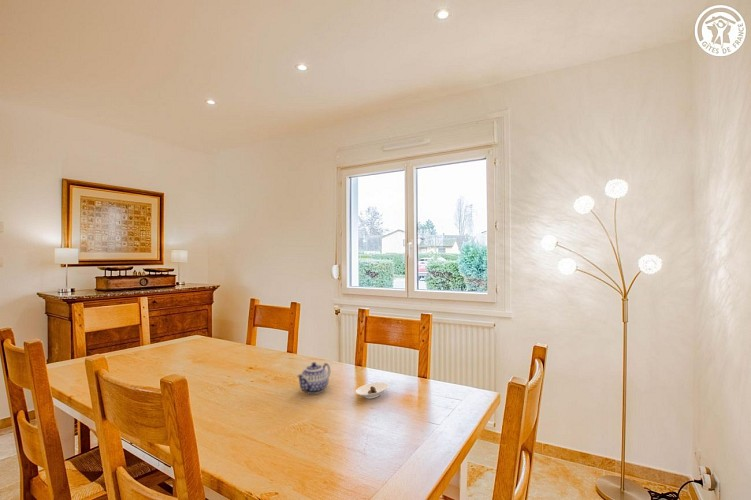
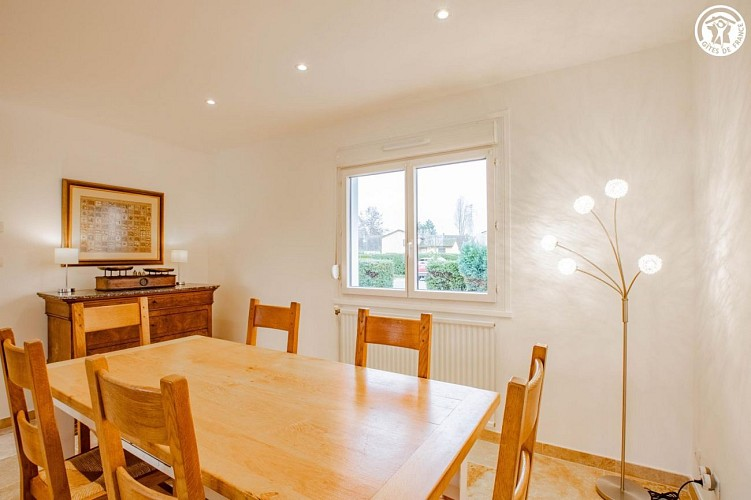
- saucer (372, 390)
- teapot (314, 376)
